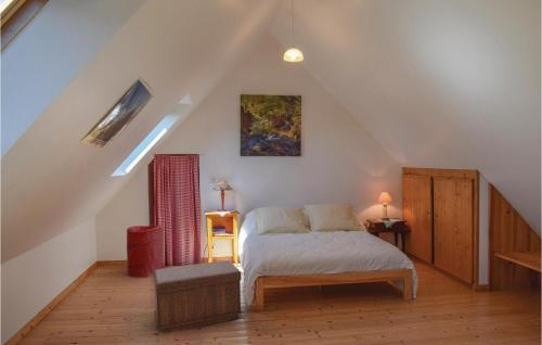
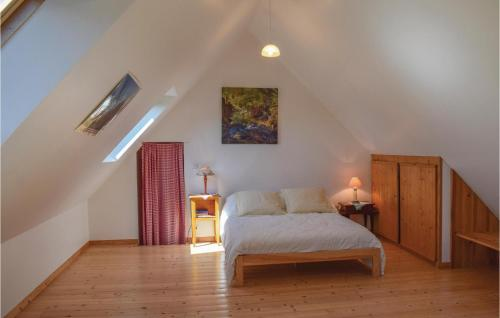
- laundry hamper (145, 248)
- bench (196, 293)
